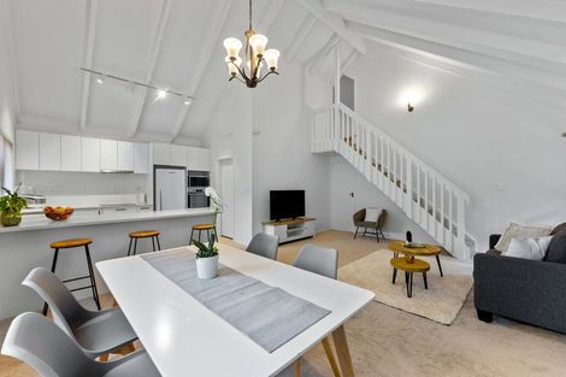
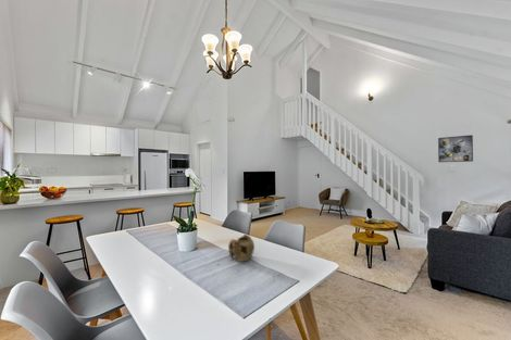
+ teapot (239, 248)
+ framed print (454, 149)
